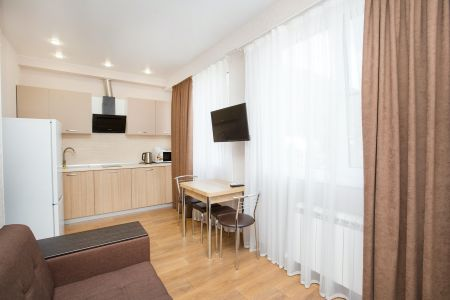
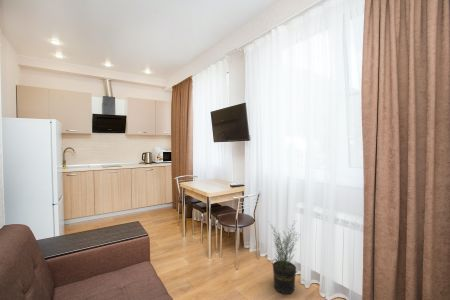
+ potted plant (284, 255)
